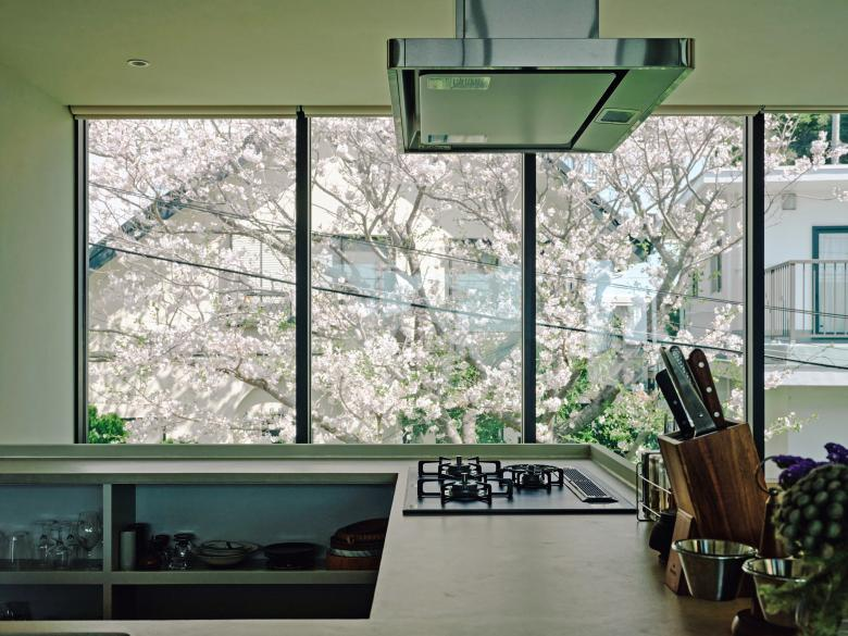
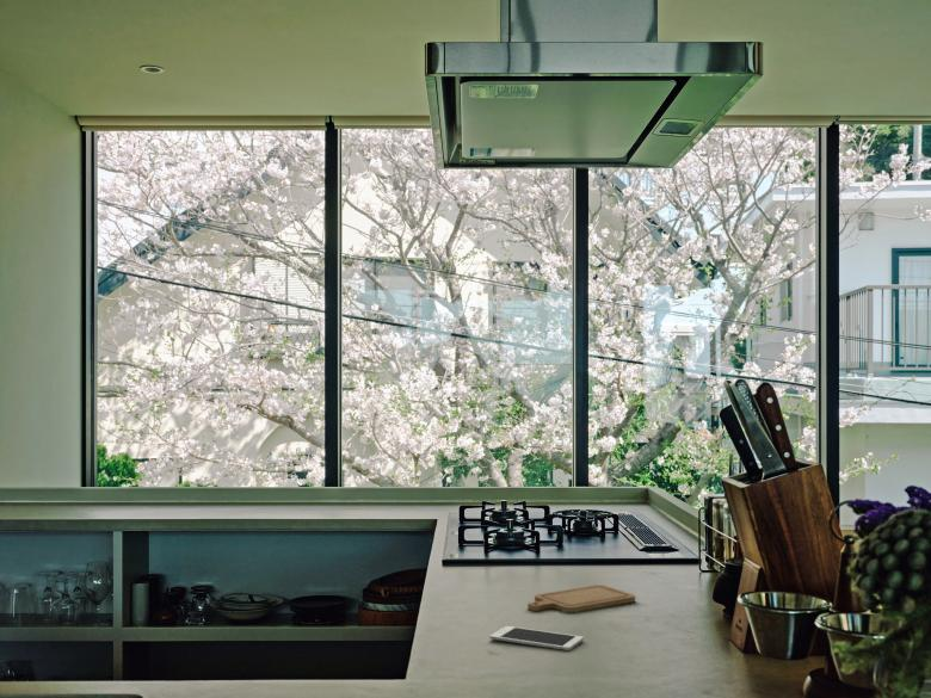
+ cell phone (536, 637)
+ chopping board (575, 599)
